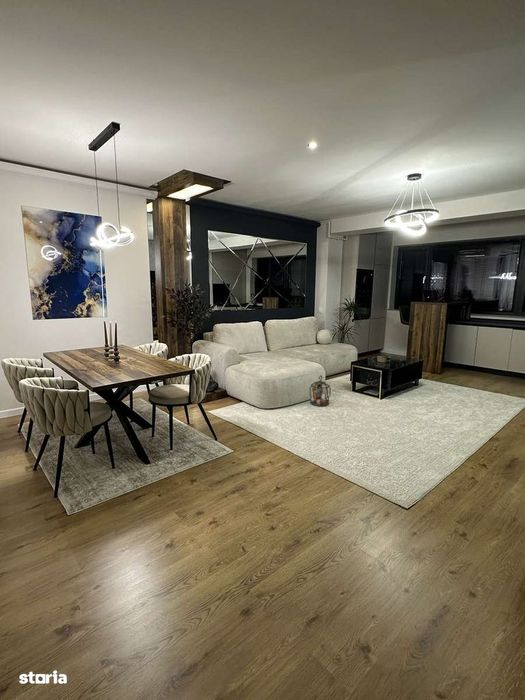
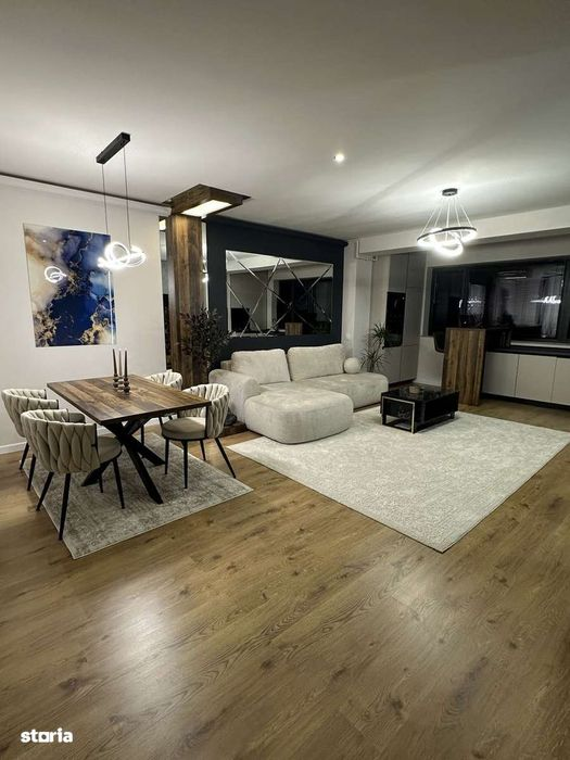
- lantern (320, 389)
